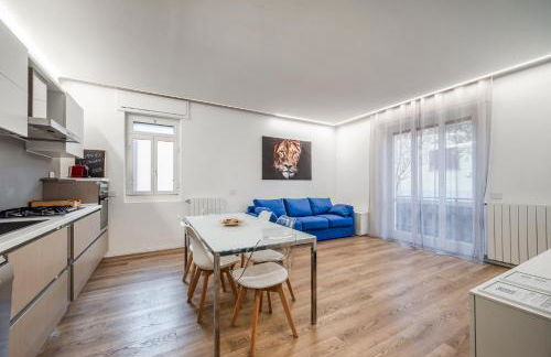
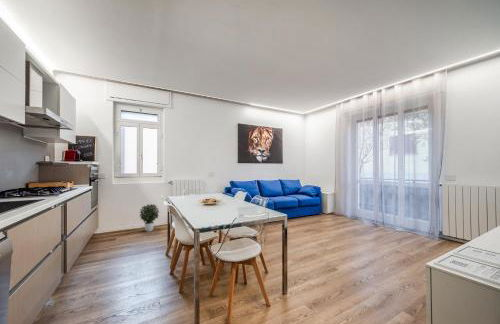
+ potted plant (149, 217)
